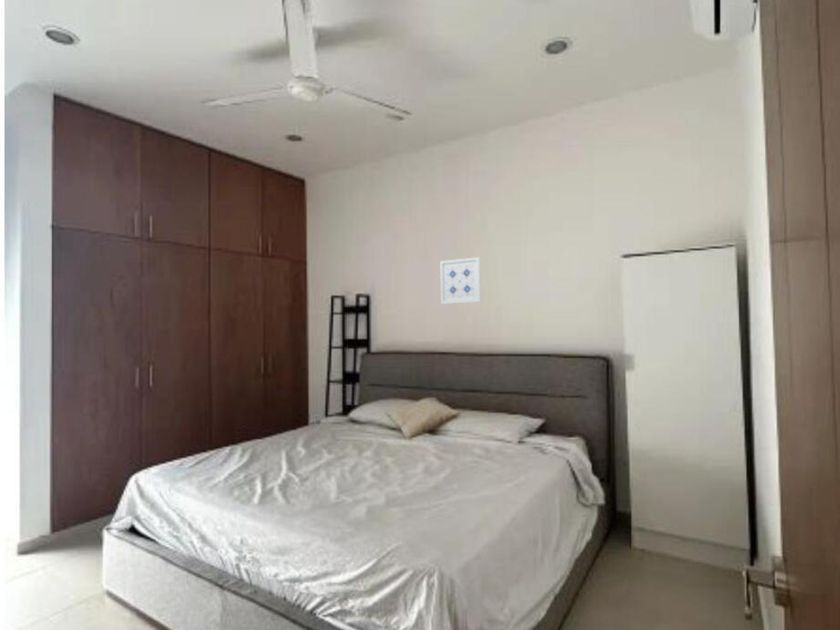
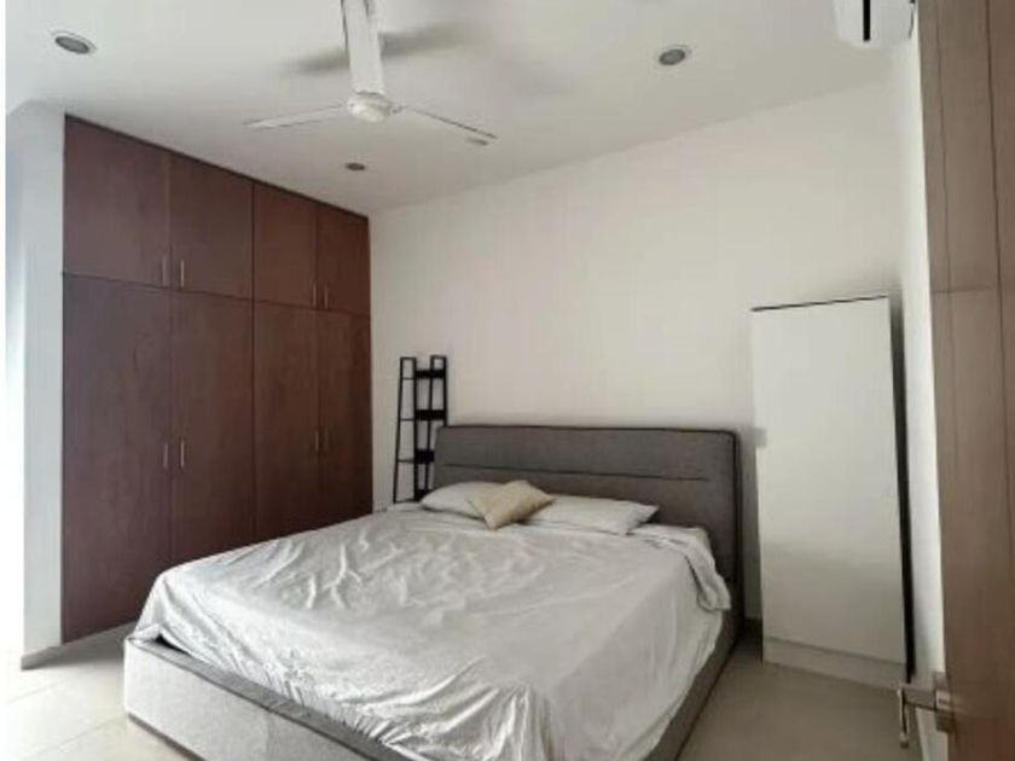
- wall art (460, 281)
